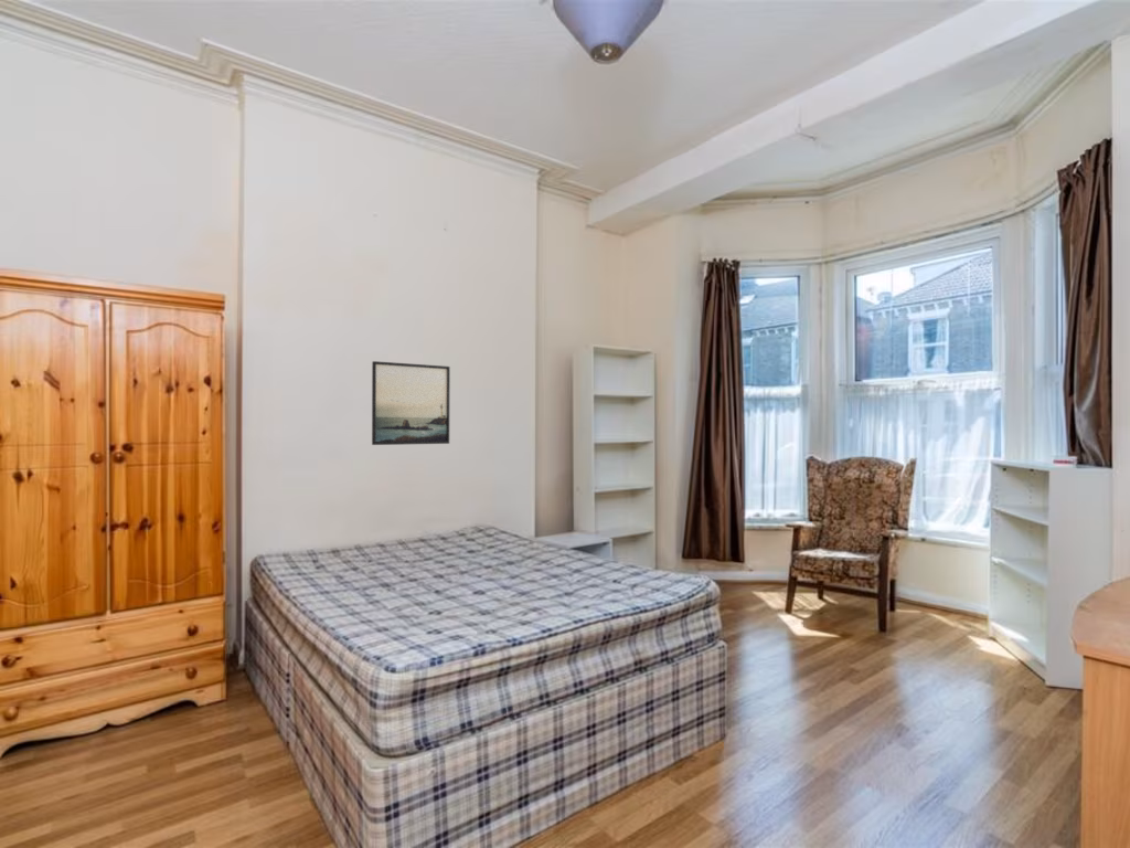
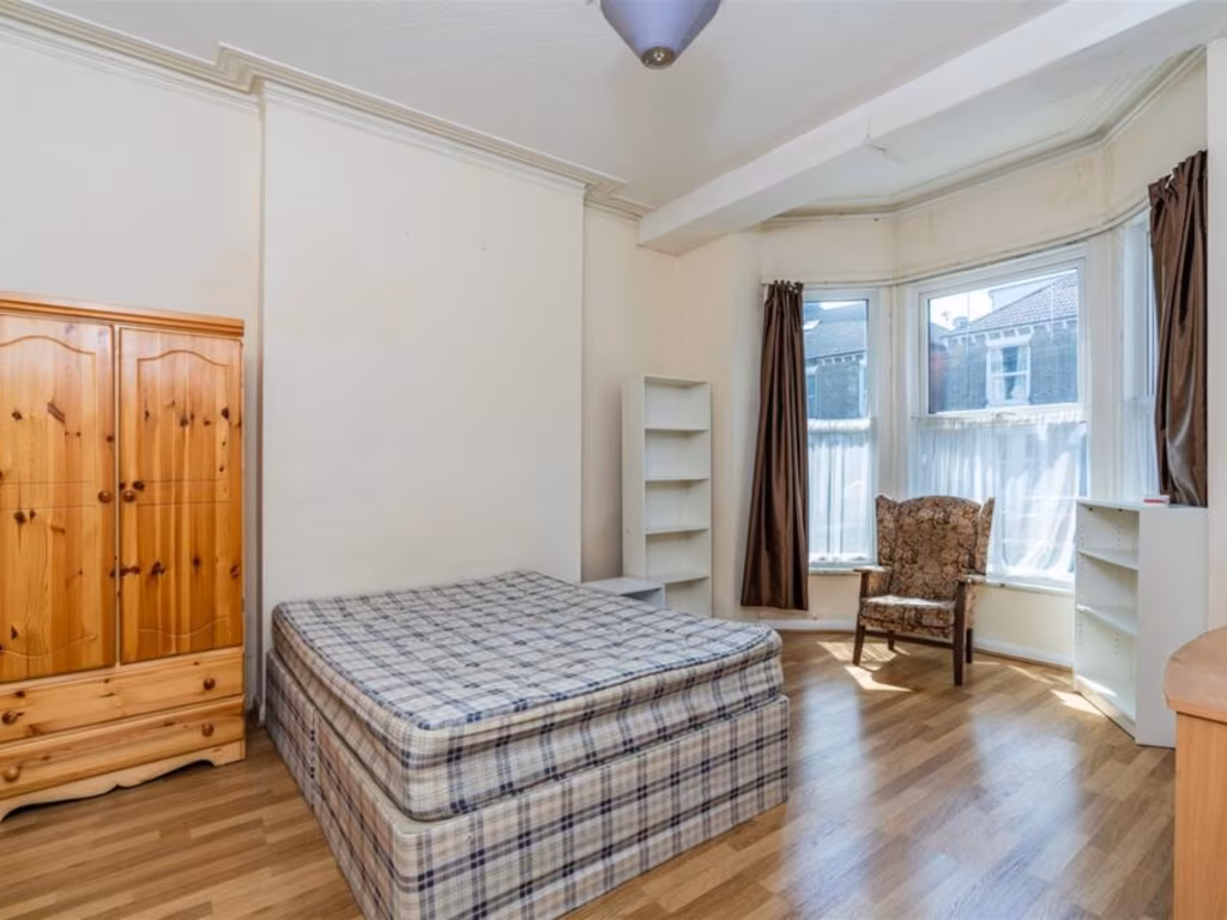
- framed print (412, 404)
